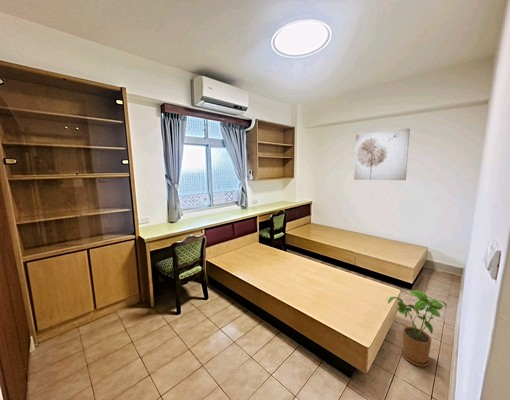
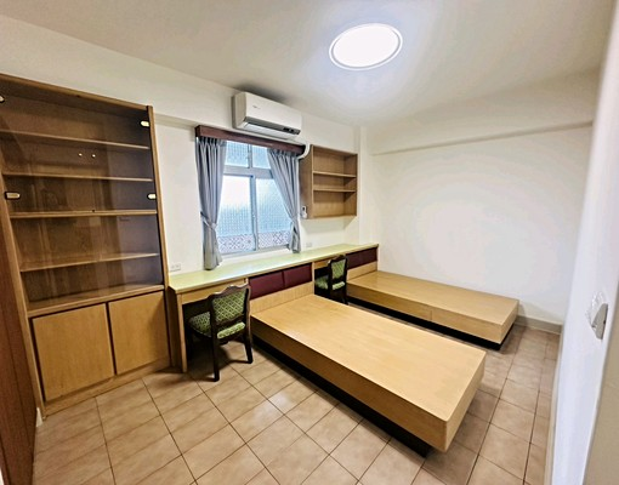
- wall art (379, 156)
- house plant (413, 323)
